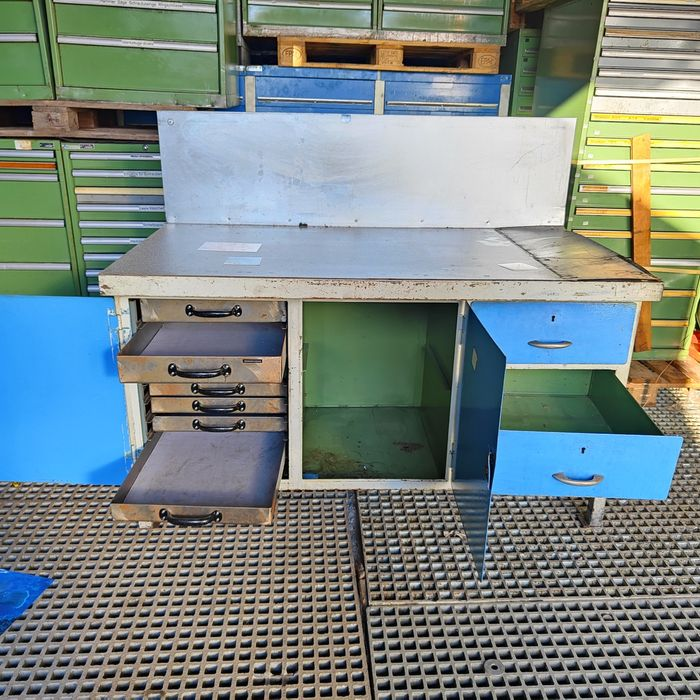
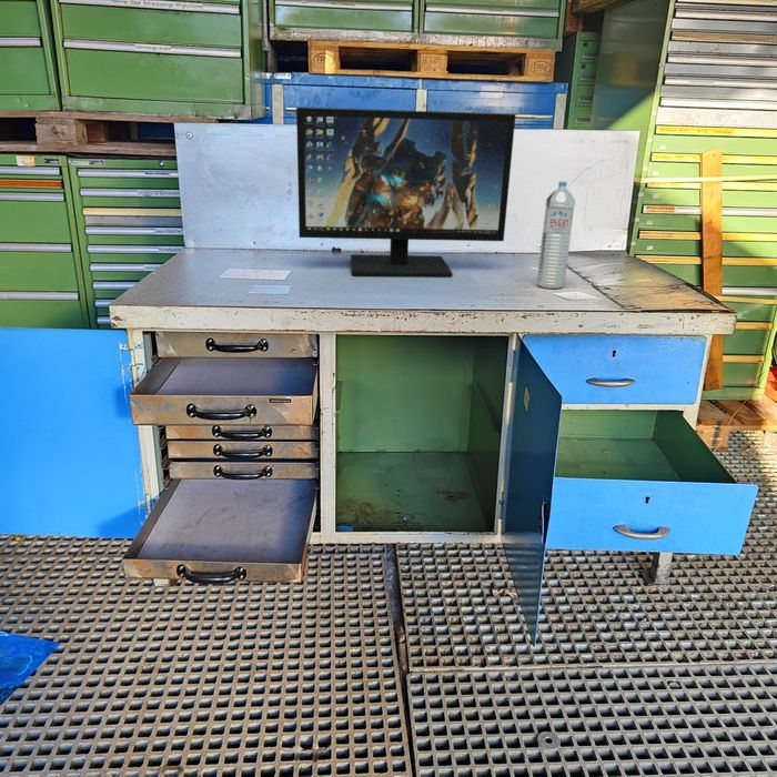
+ computer monitor (402, 192)
+ water bottle (556, 234)
